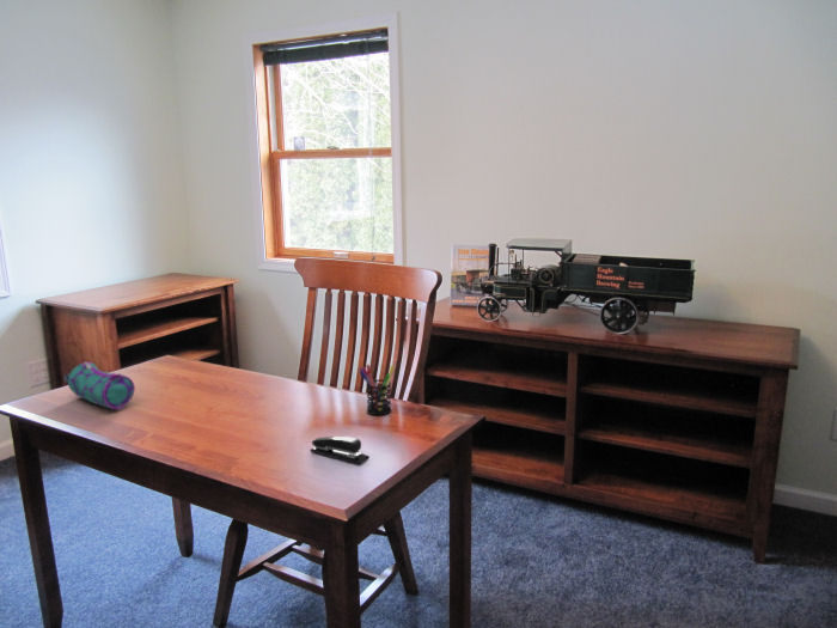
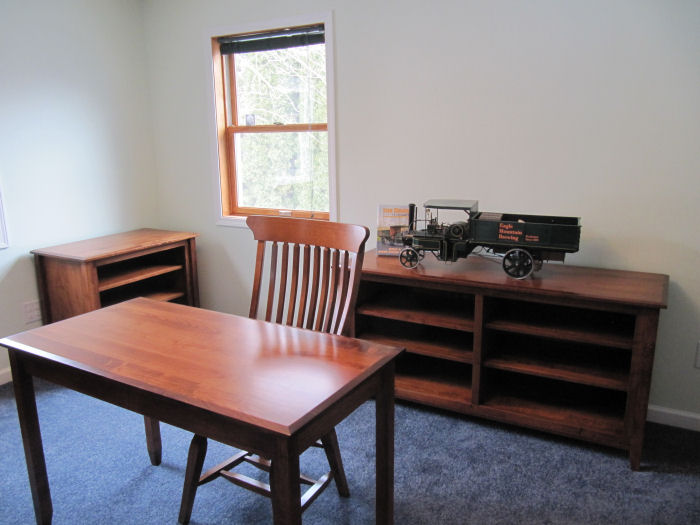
- pencil case (99, 384)
- pen holder (379, 388)
- stapler (338, 446)
